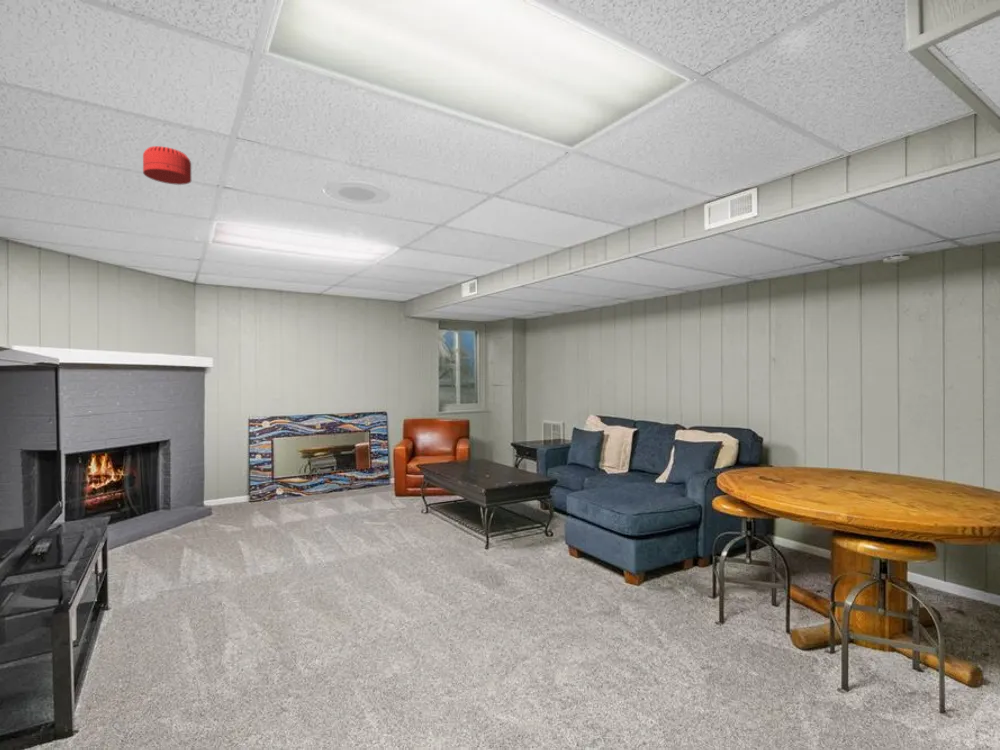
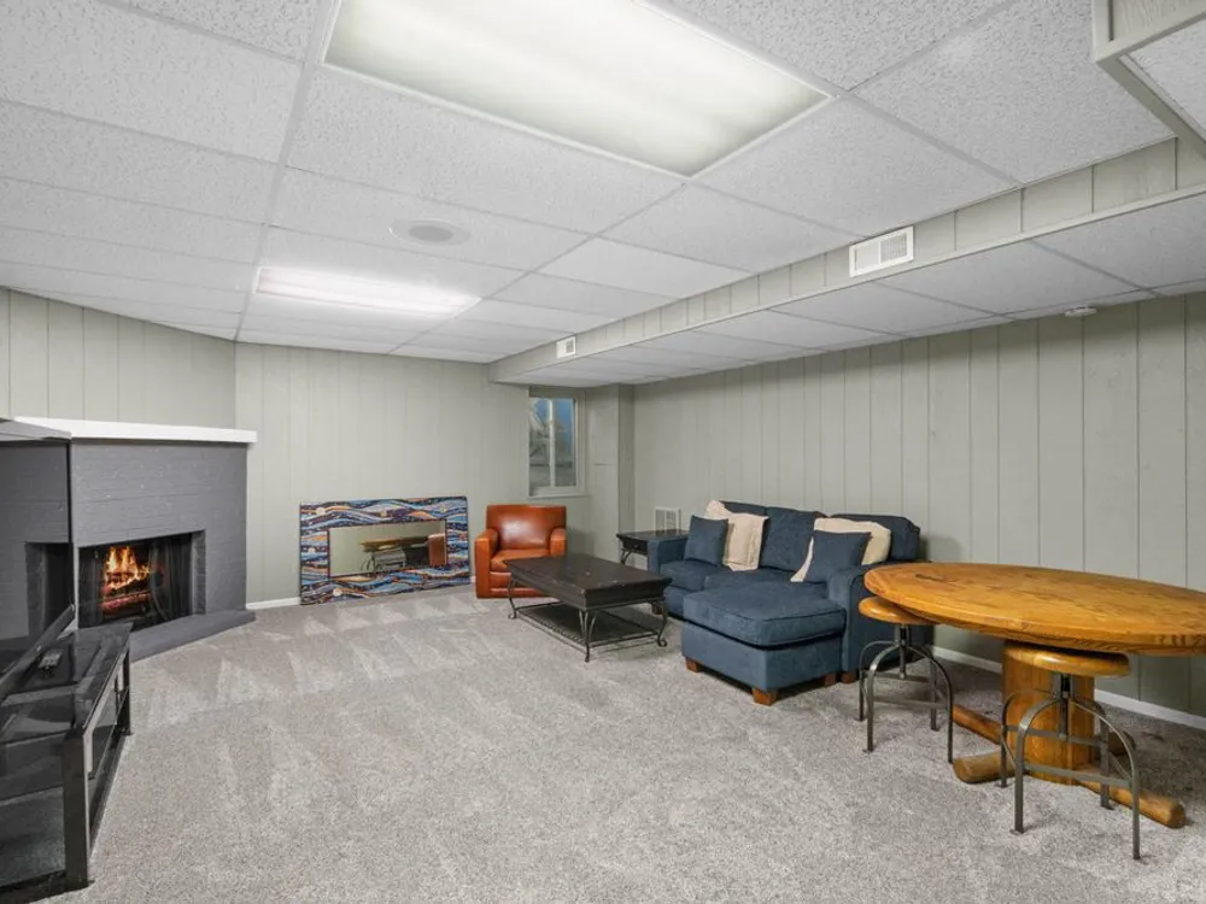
- smoke detector (167, 165)
